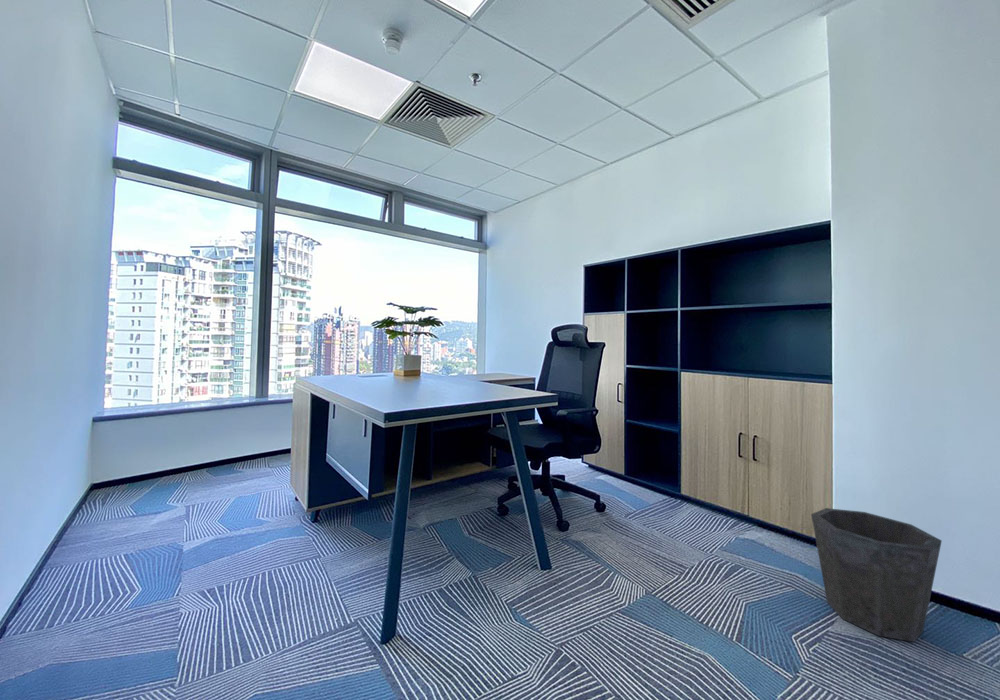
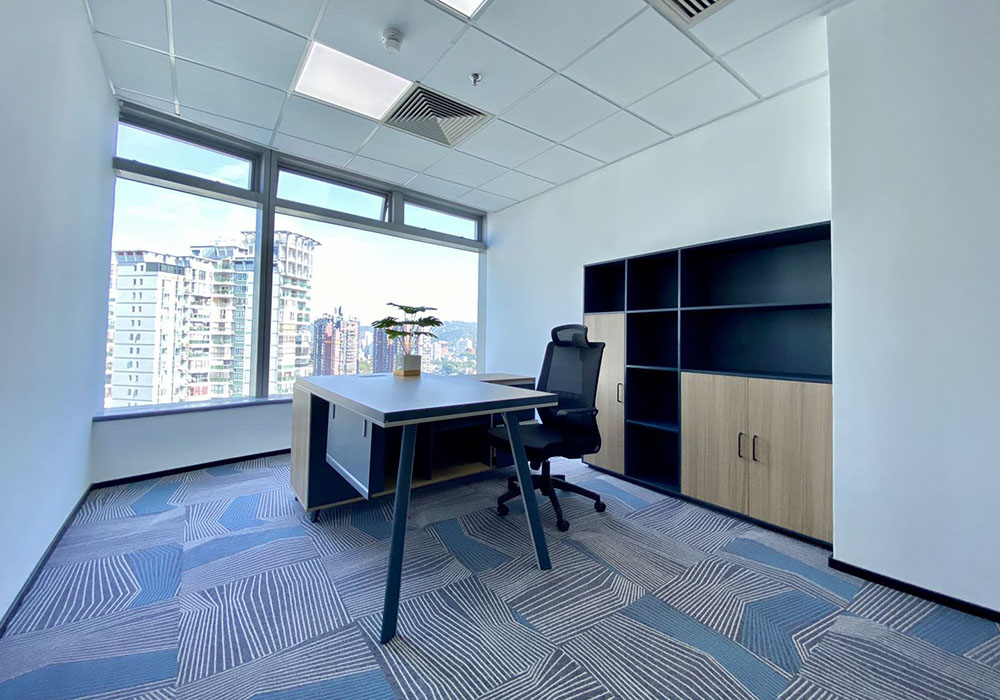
- waste bin (872, 571)
